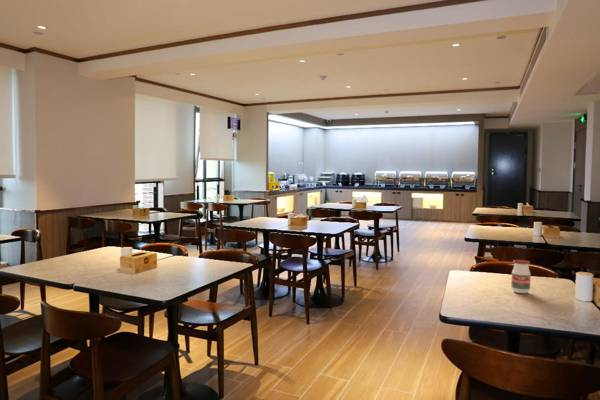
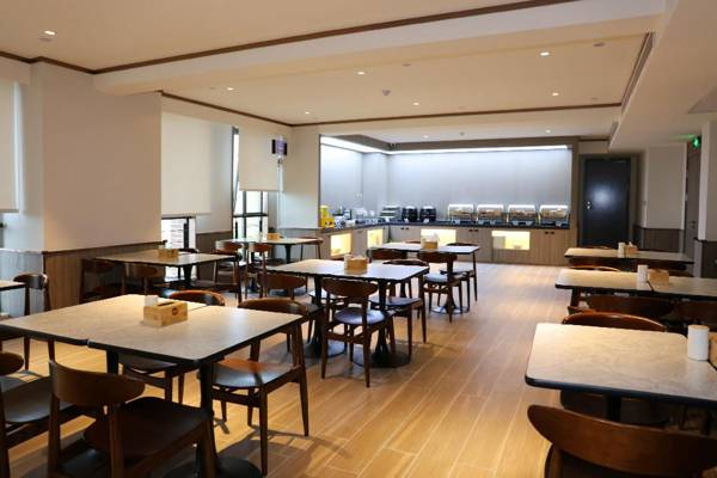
- jar (521, 276)
